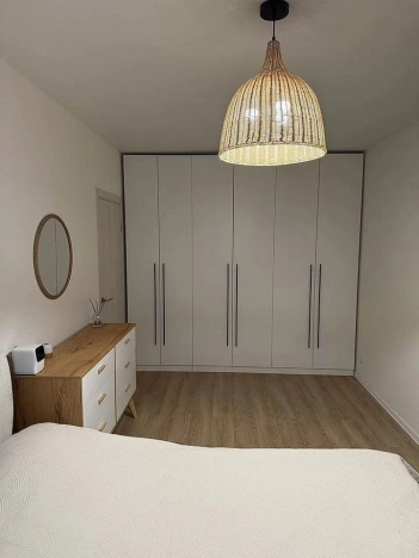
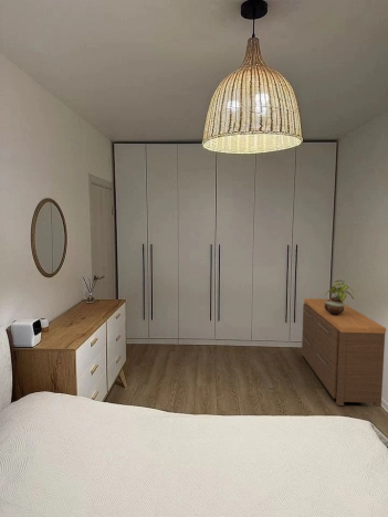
+ potted plant (338, 296)
+ dresser (334, 344)
